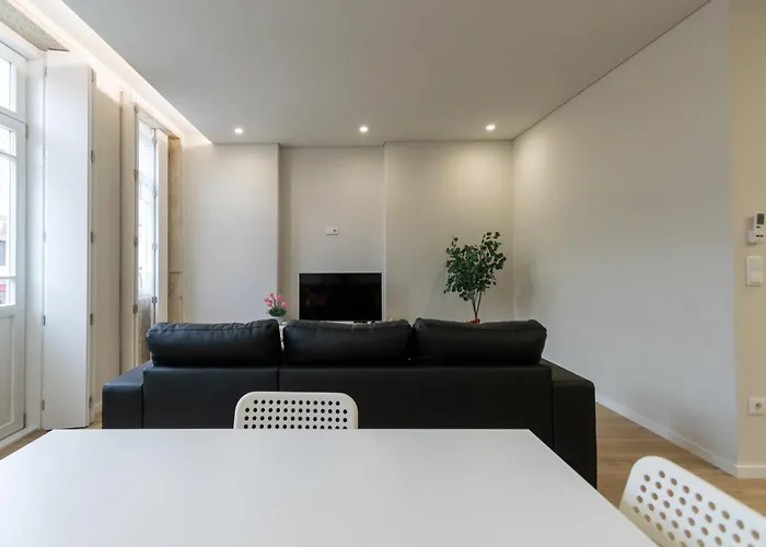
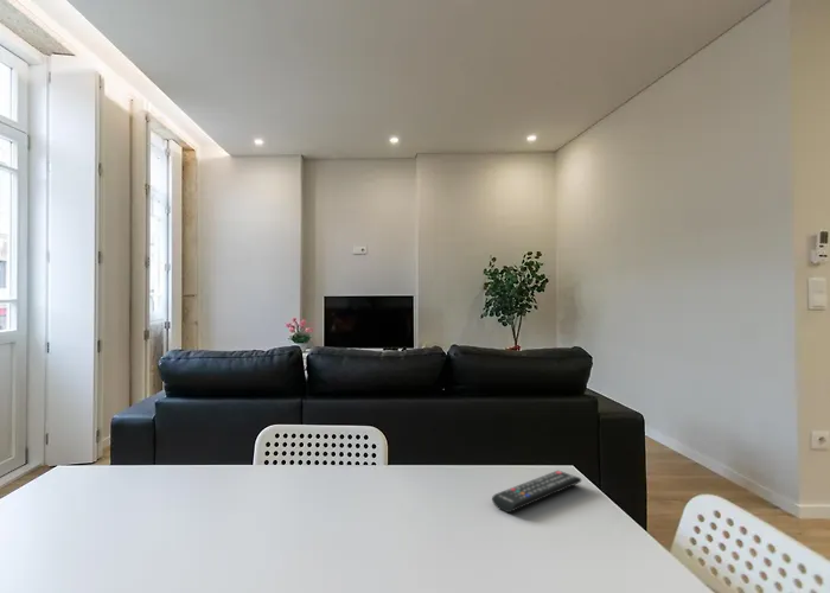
+ remote control (538, 490)
